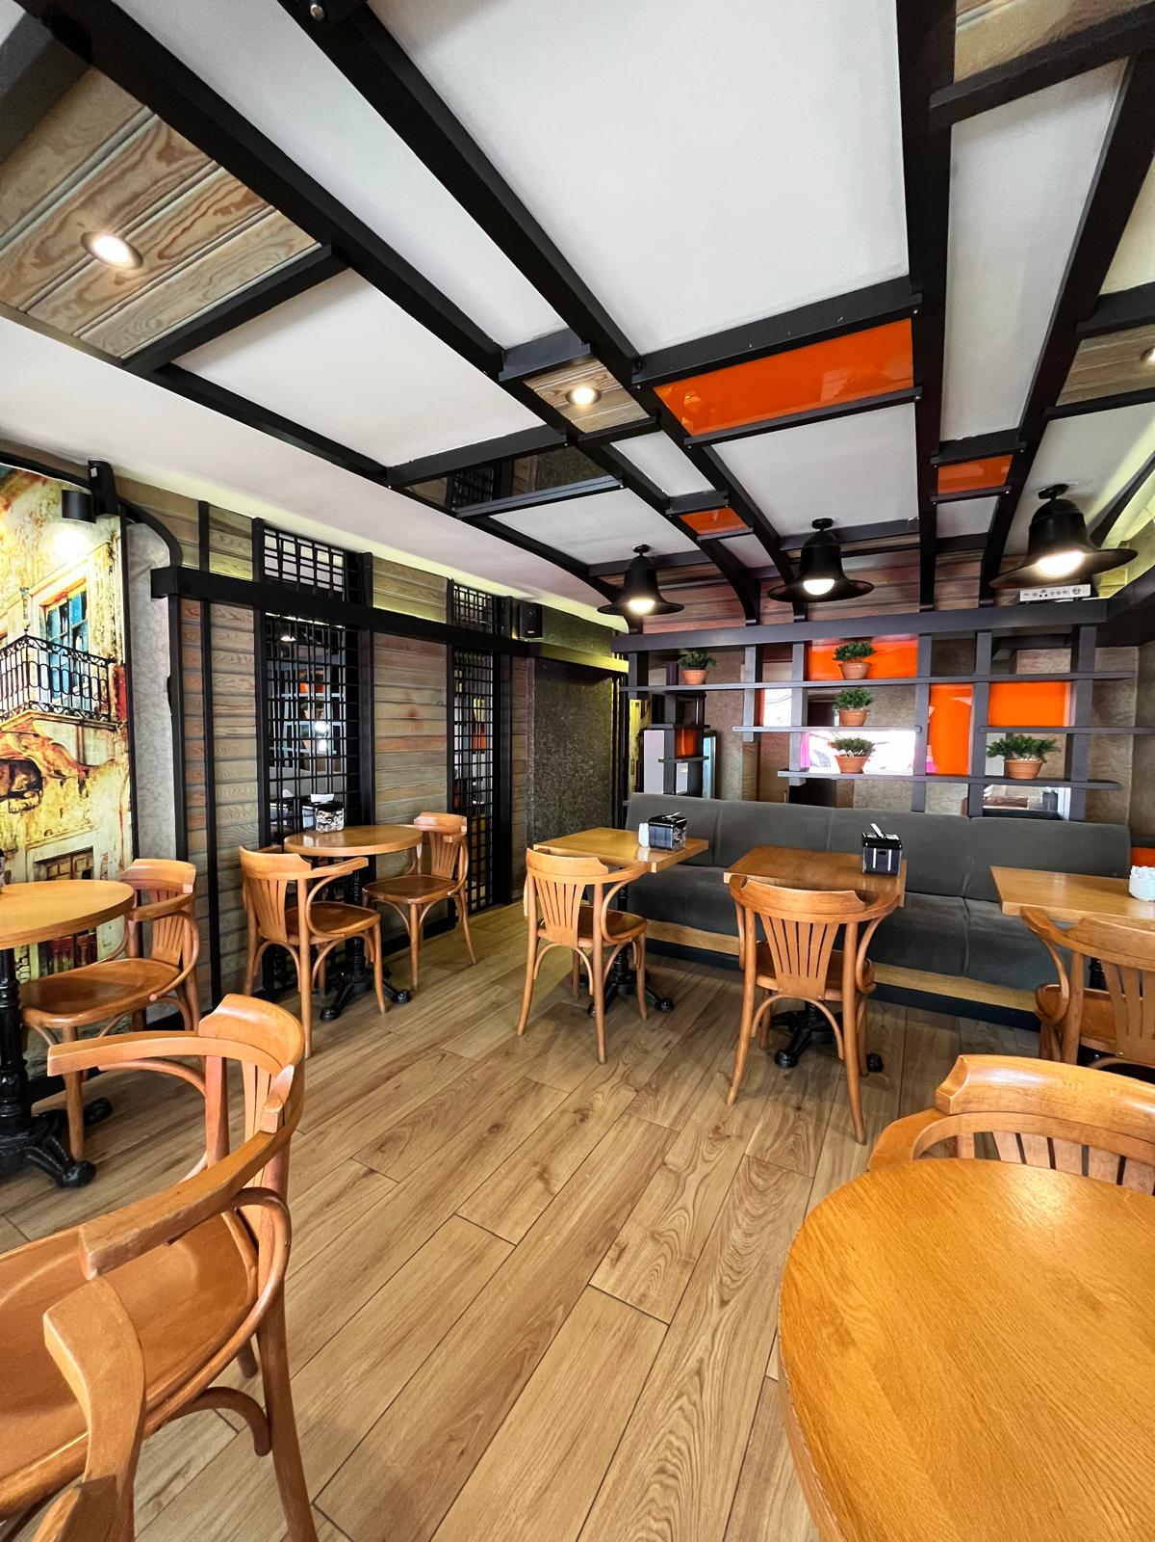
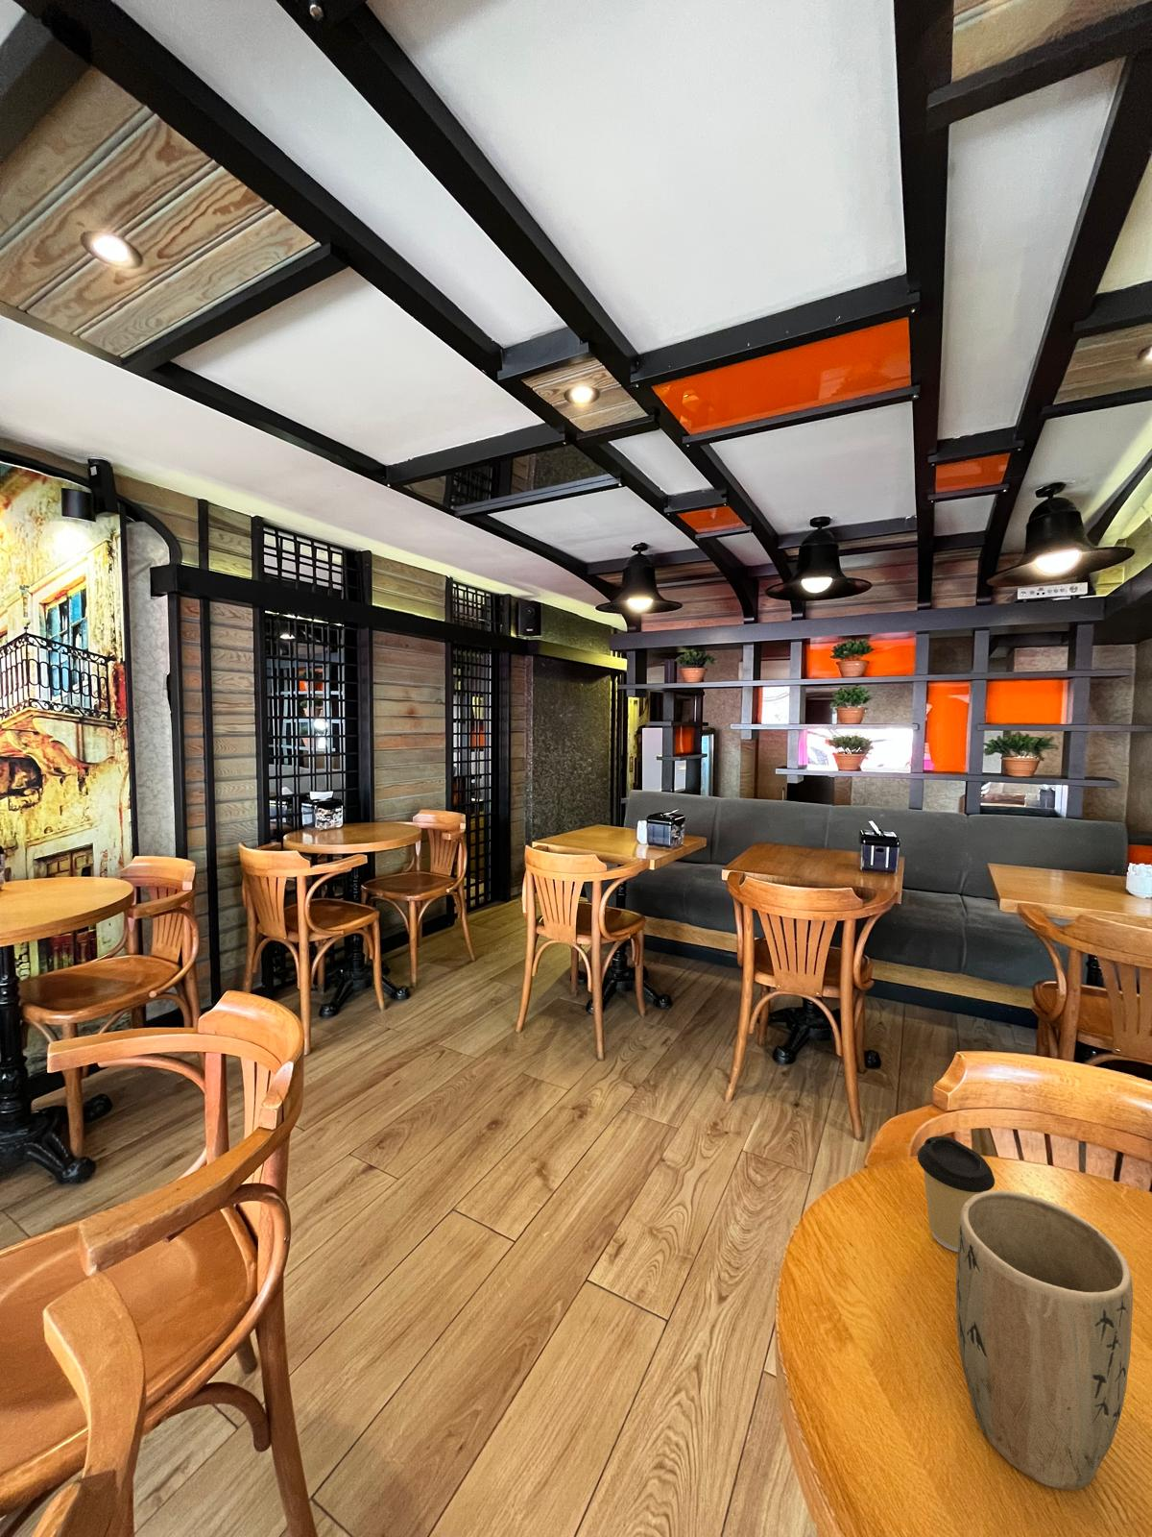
+ plant pot (1036, 1335)
+ coffee cup (954, 1196)
